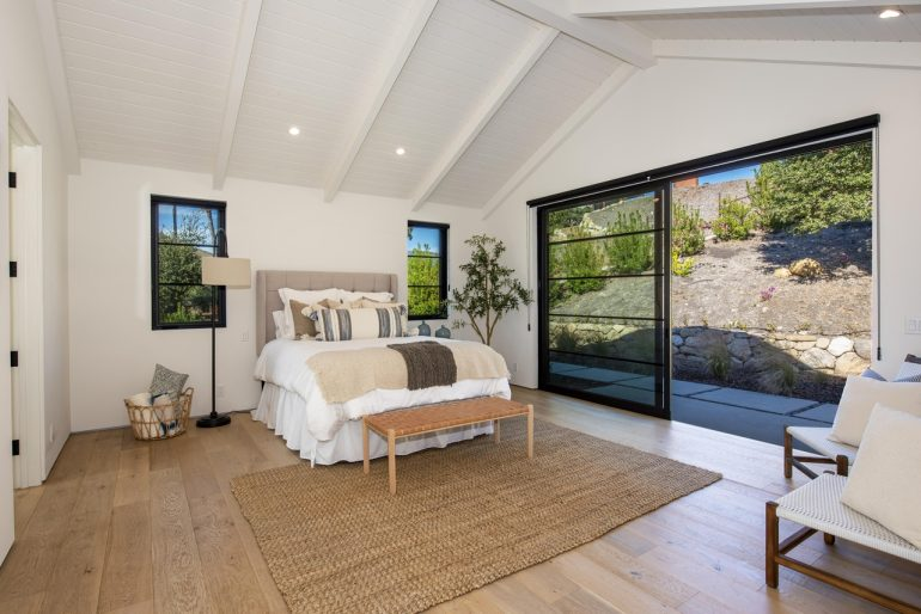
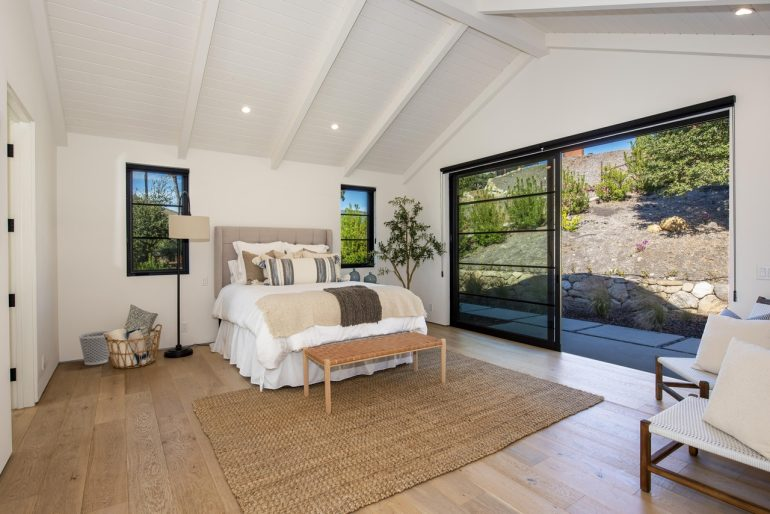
+ wastebasket (96, 348)
